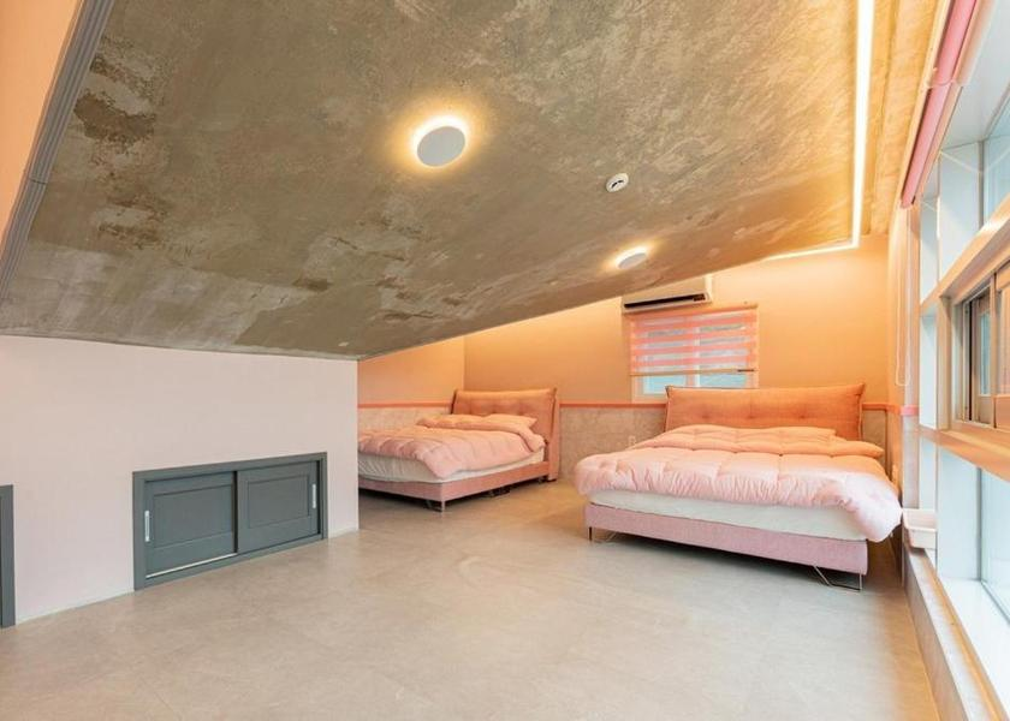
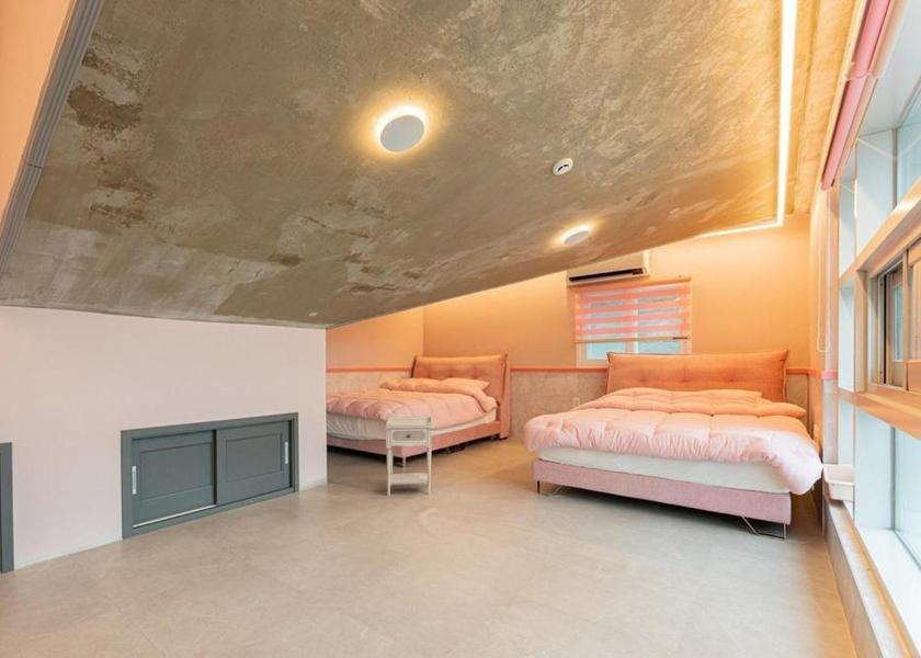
+ nightstand (409, 446)
